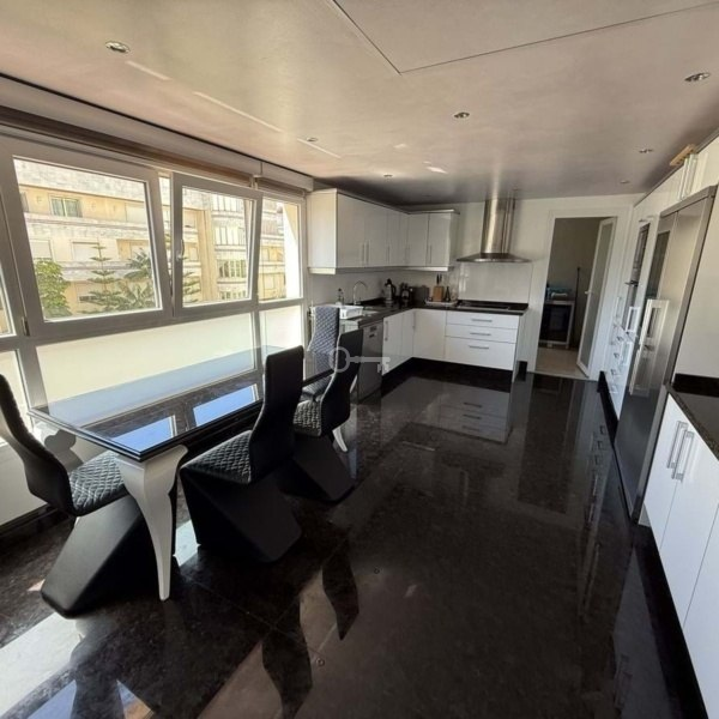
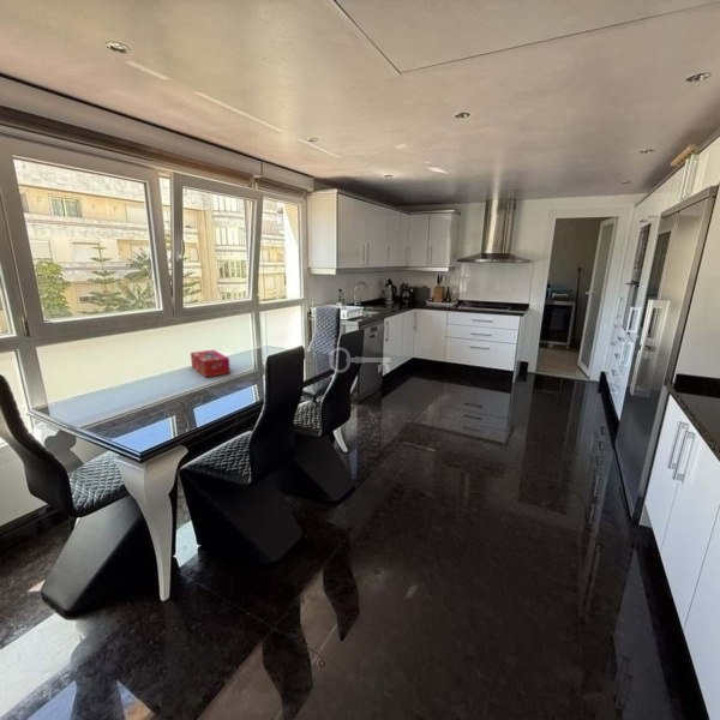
+ tissue box (209, 362)
